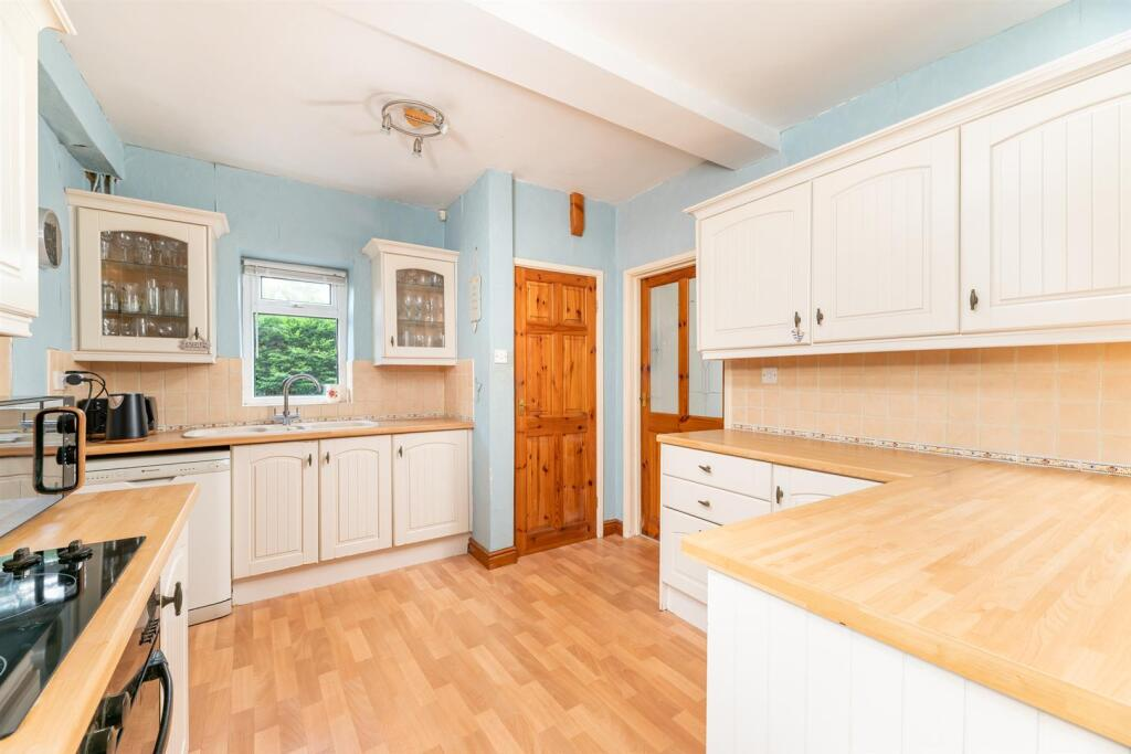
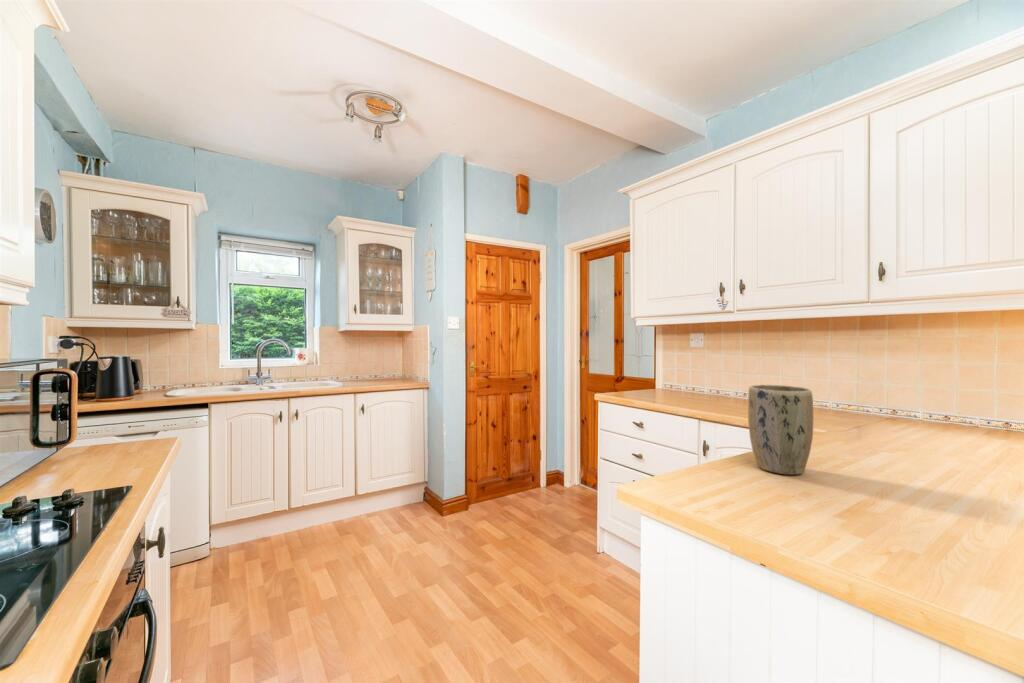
+ plant pot (779, 428)
